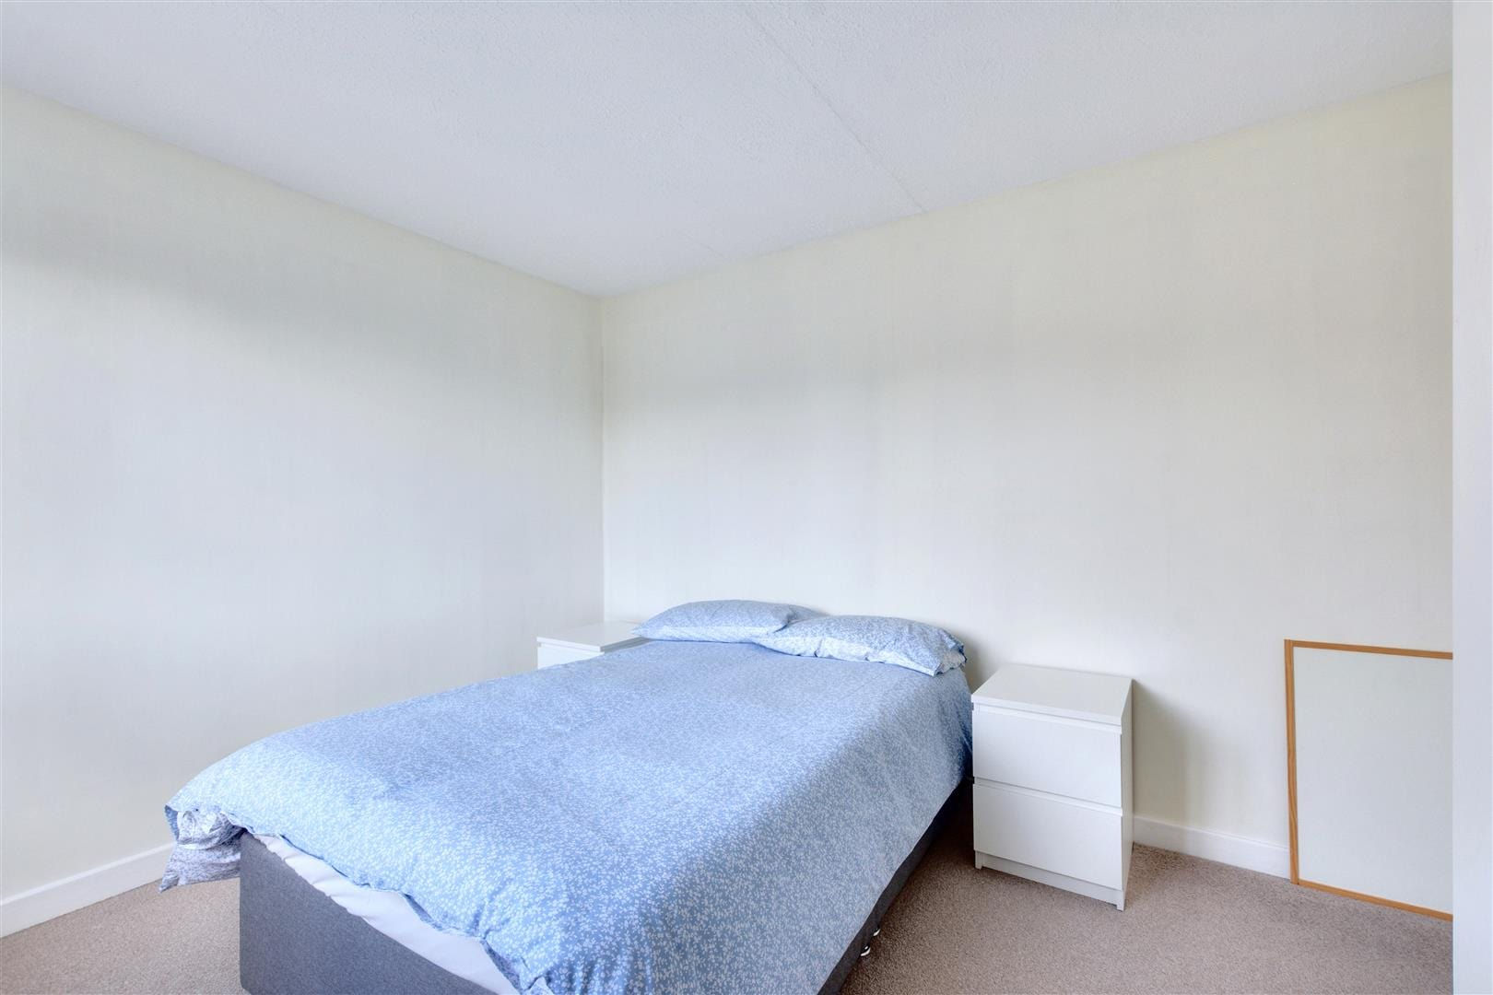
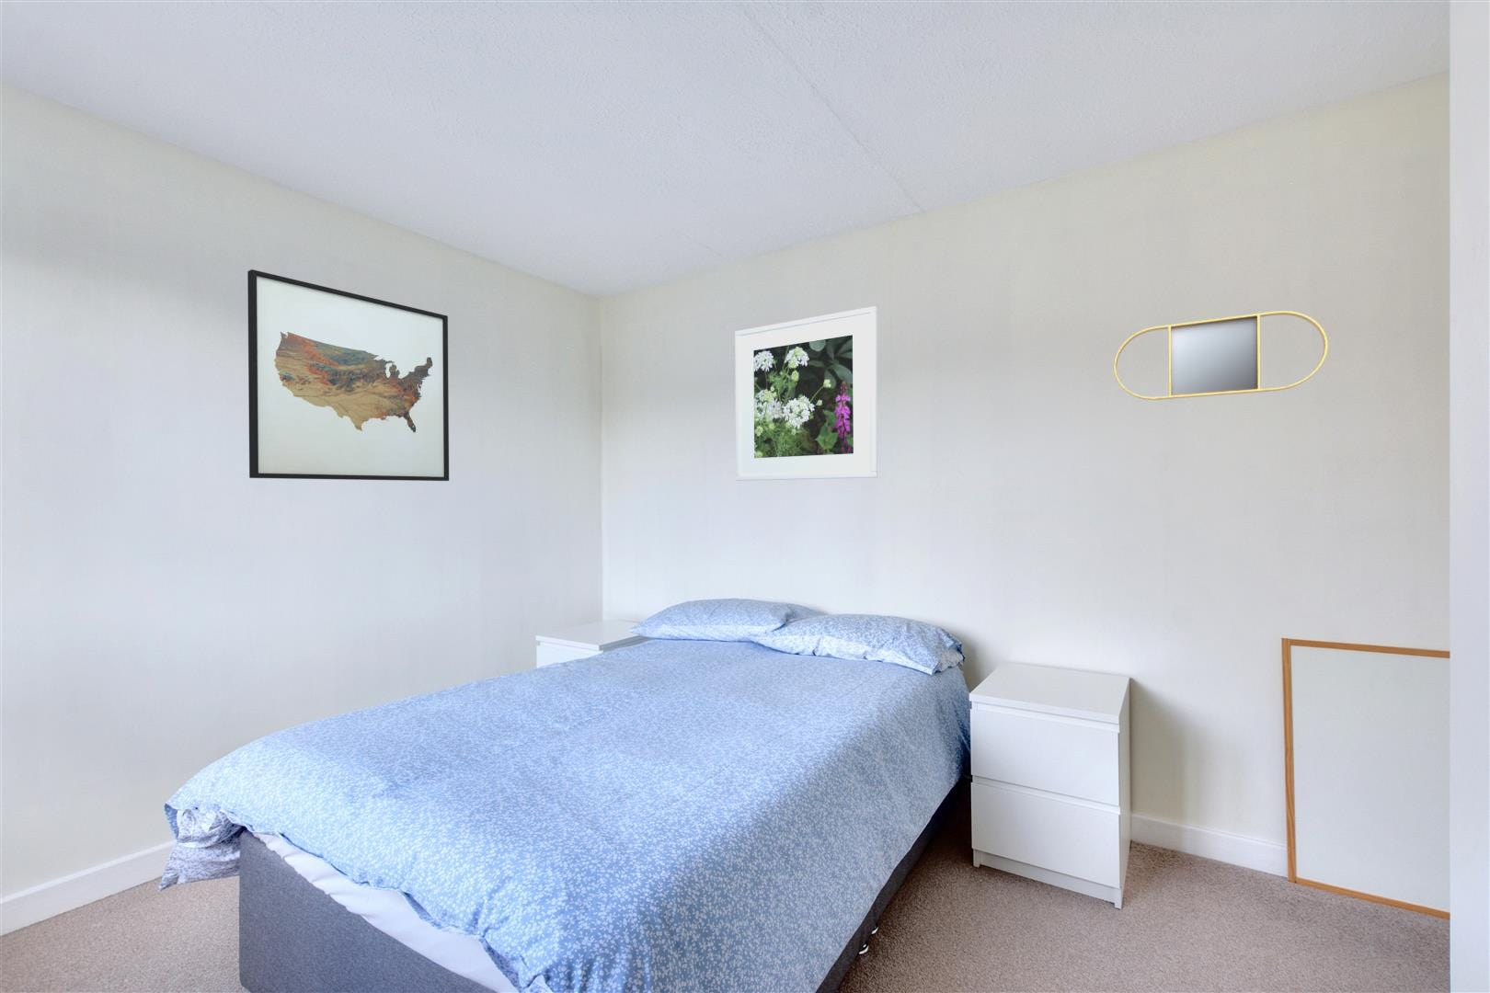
+ home mirror (1212, 358)
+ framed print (802, 399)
+ wall art (359, 387)
